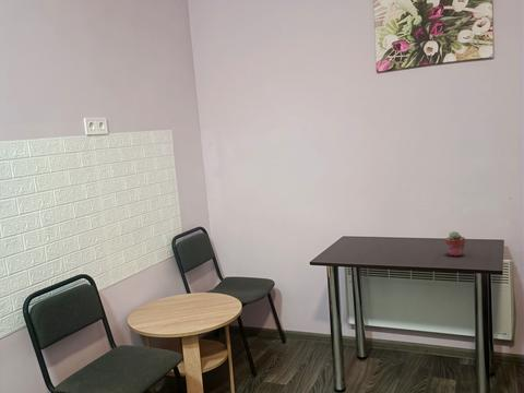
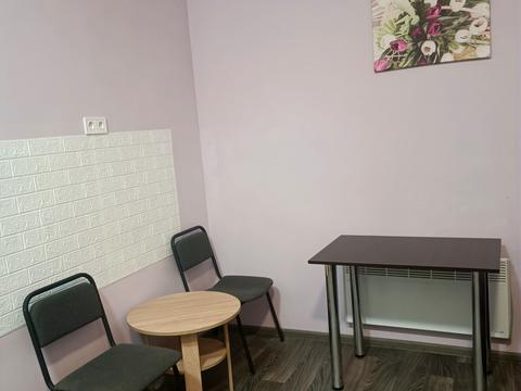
- potted succulent (455, 242)
